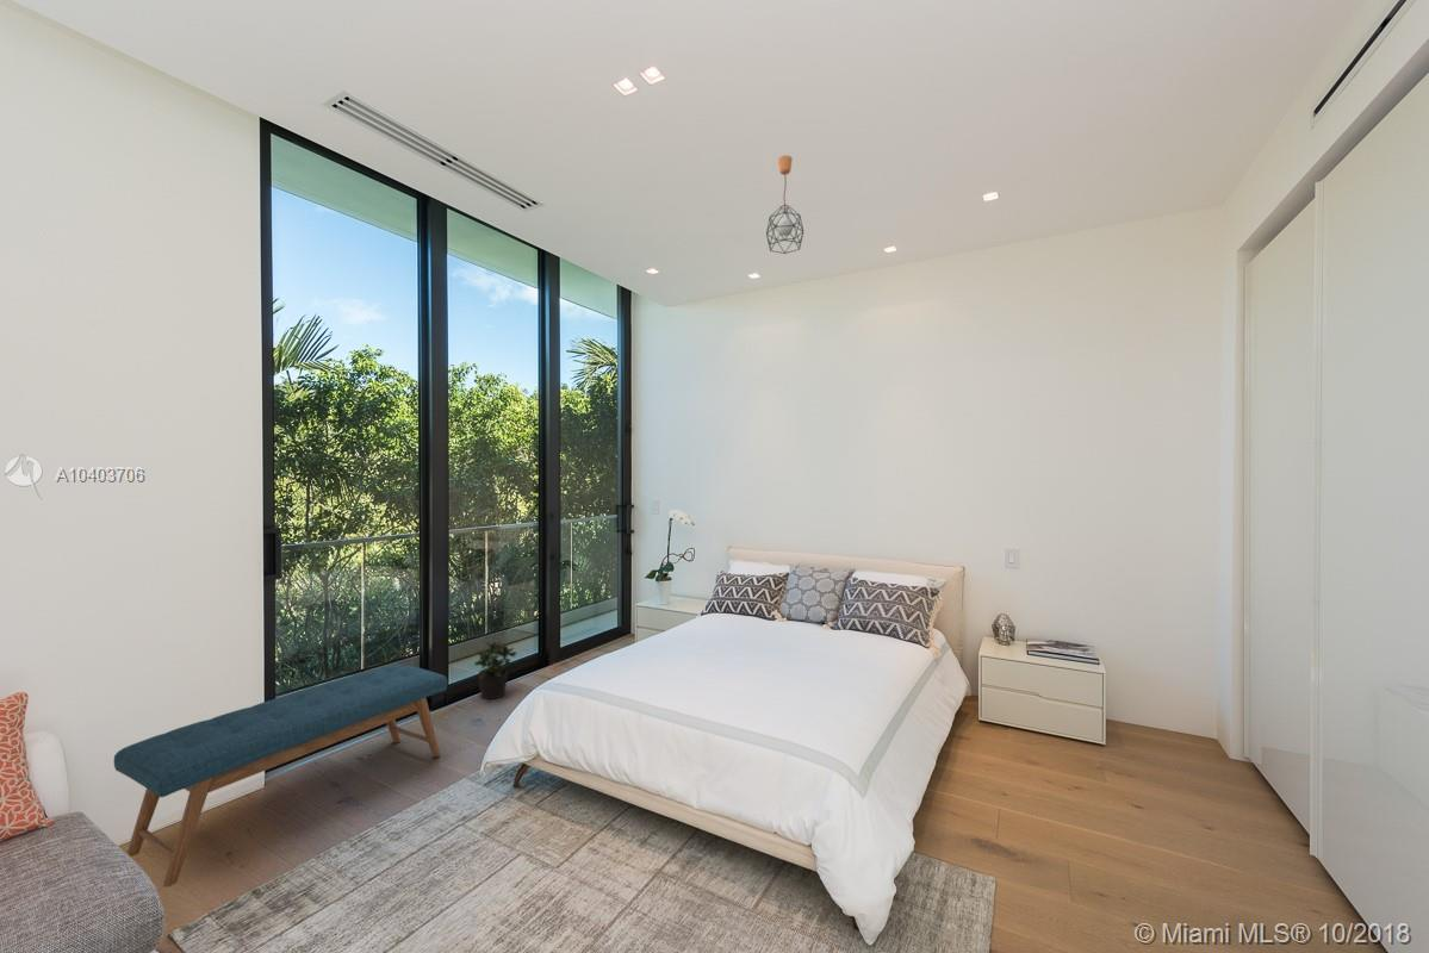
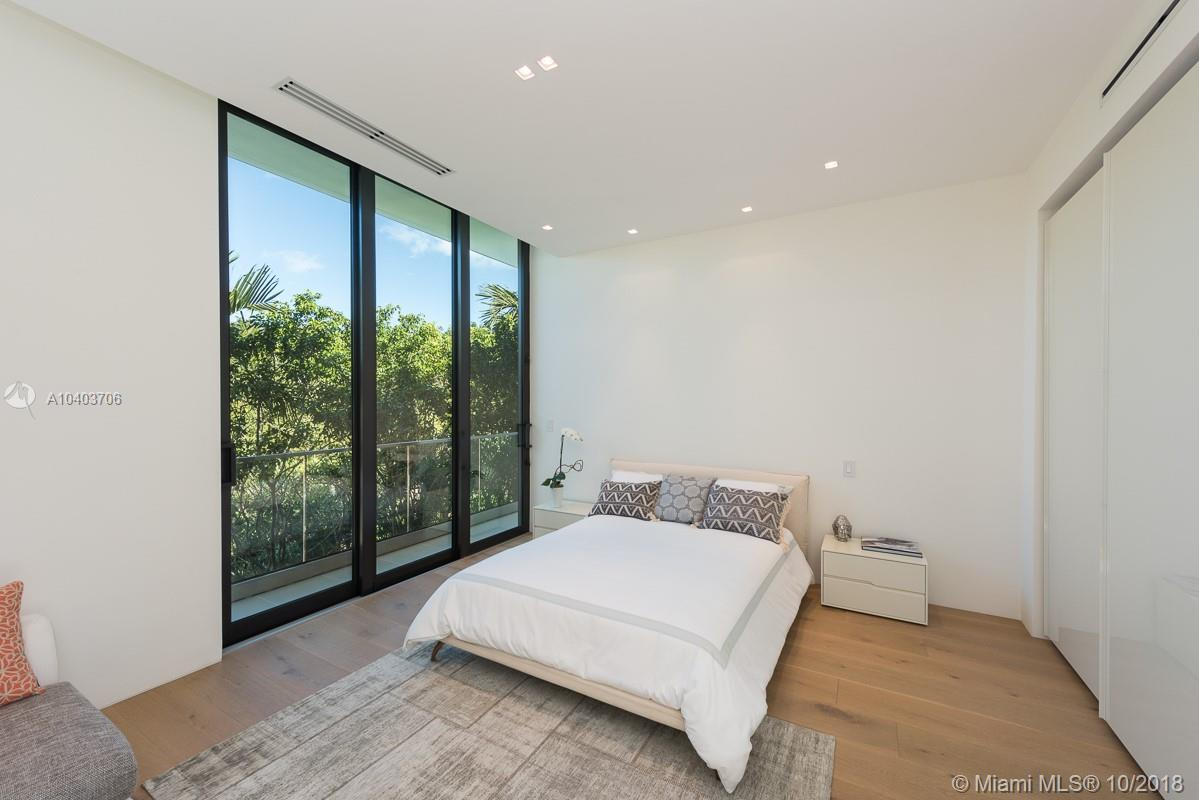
- pendant light (784, 203)
- bench (306, 748)
- potted plant (495, 667)
